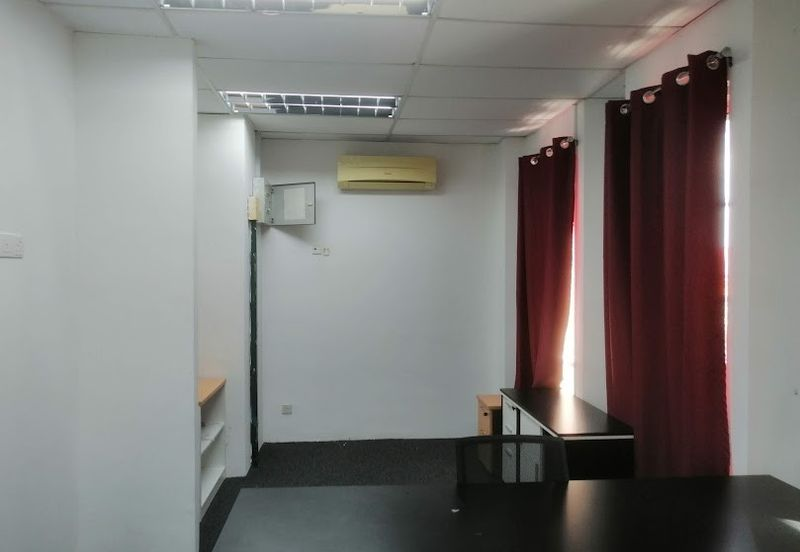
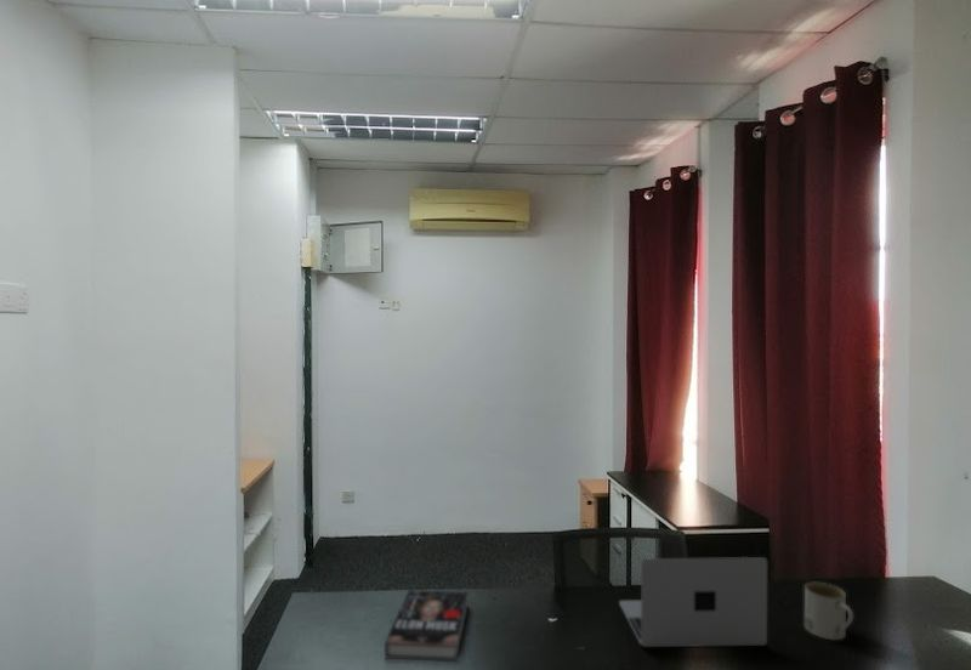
+ book (430, 621)
+ mug (830, 614)
+ laptop (687, 583)
